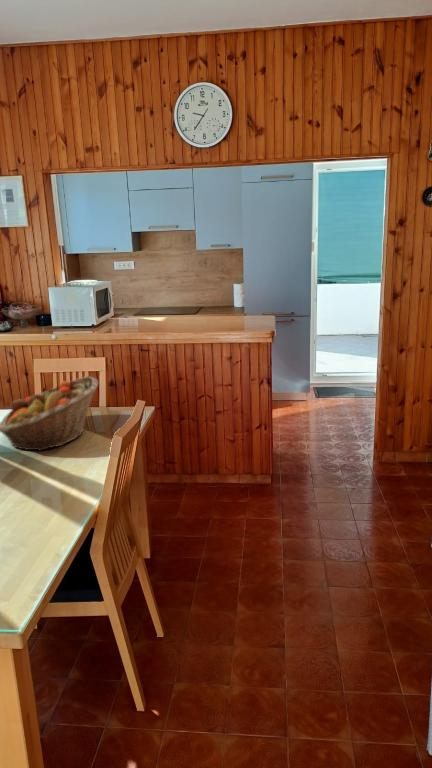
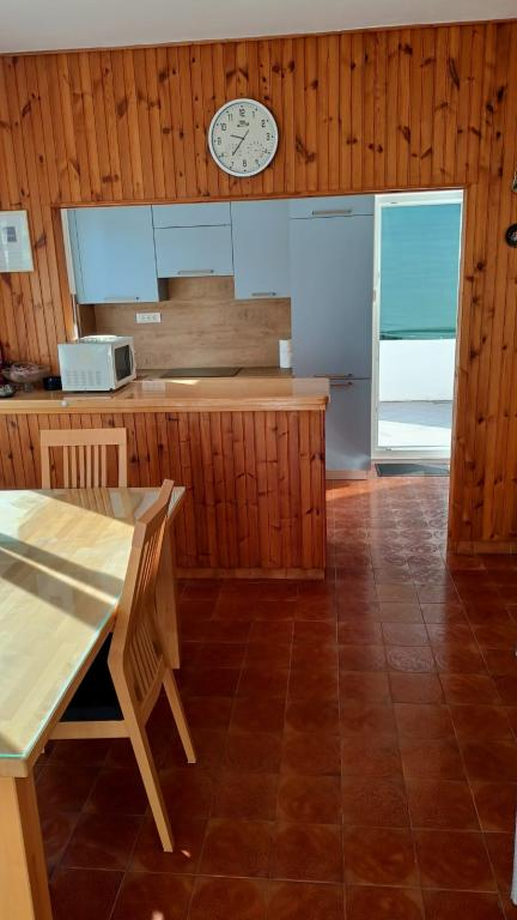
- fruit basket (50, 410)
